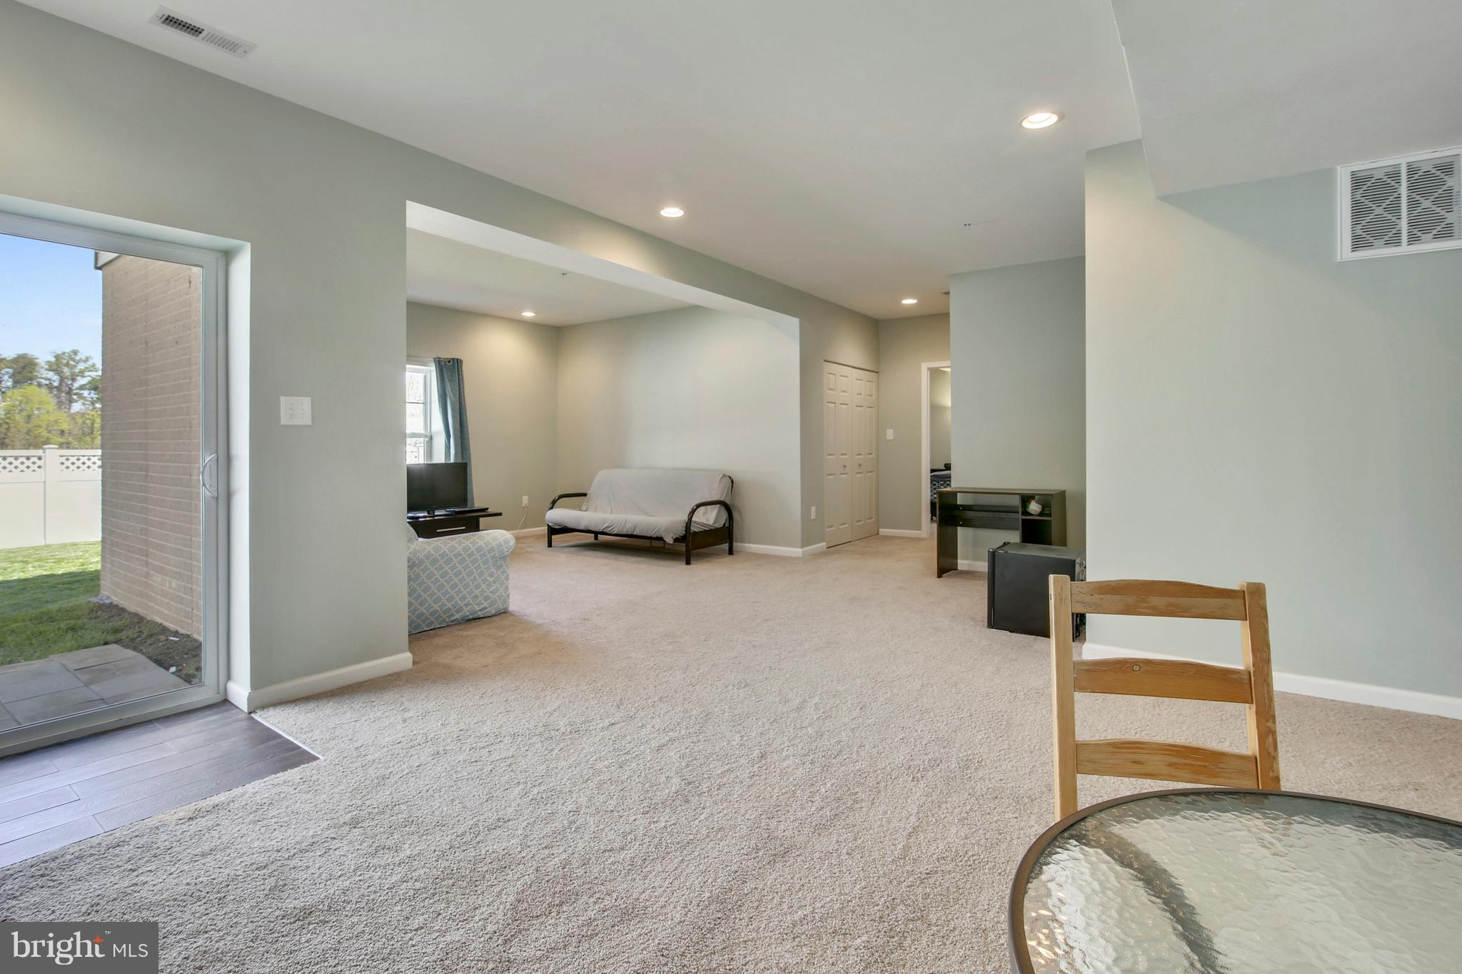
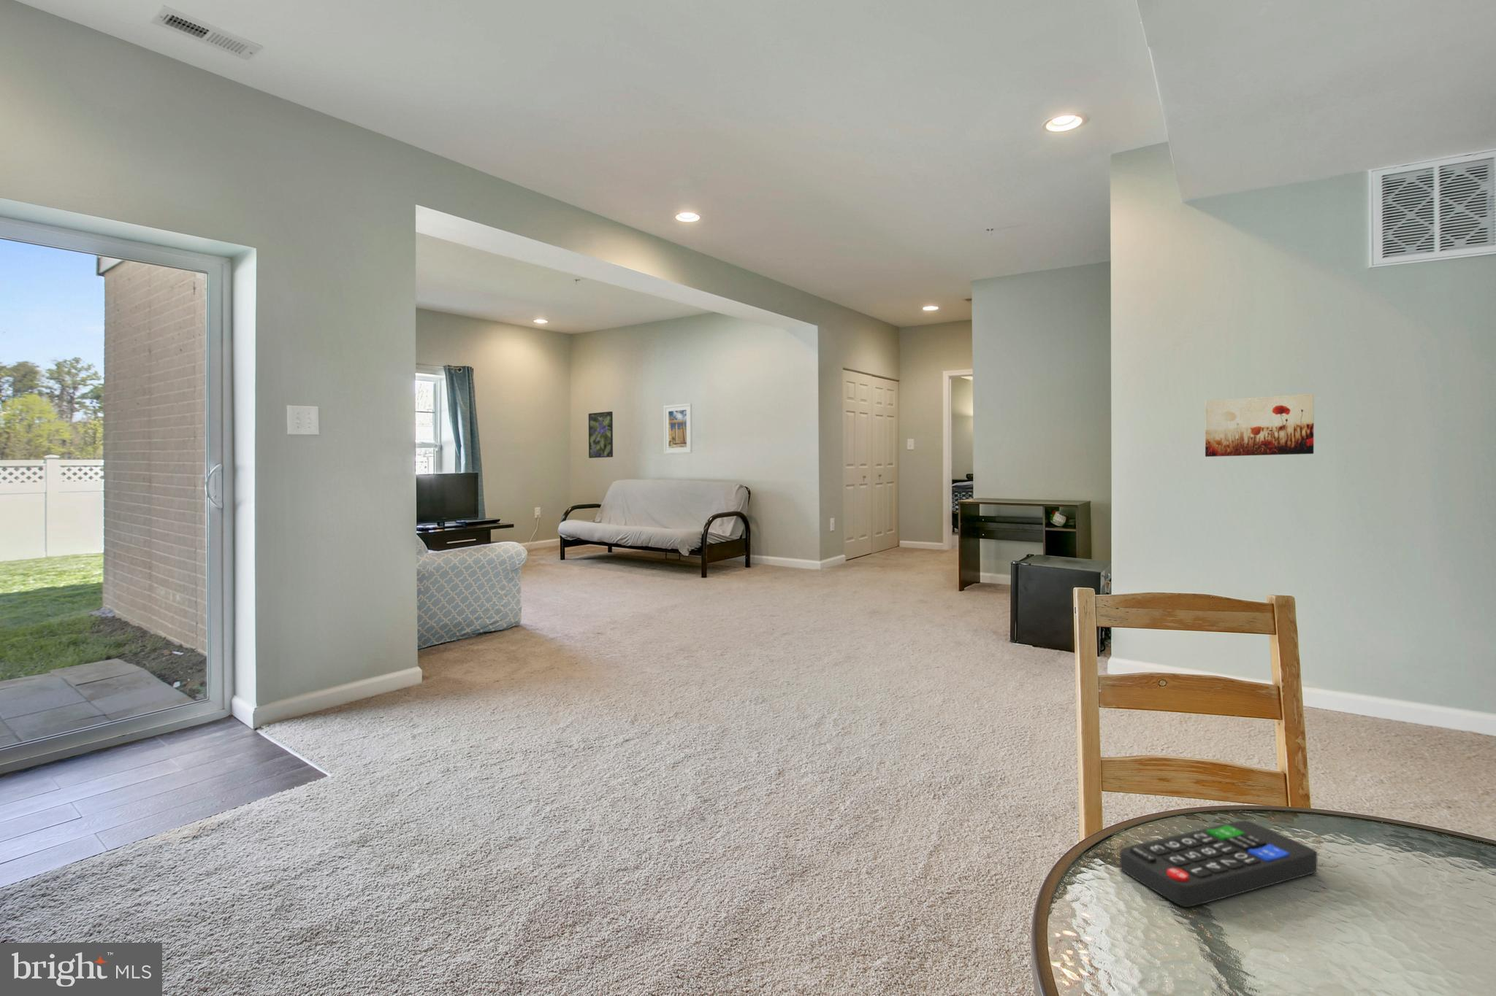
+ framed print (677, 429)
+ remote control (1218, 858)
+ wall art (1257, 426)
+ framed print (601, 435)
